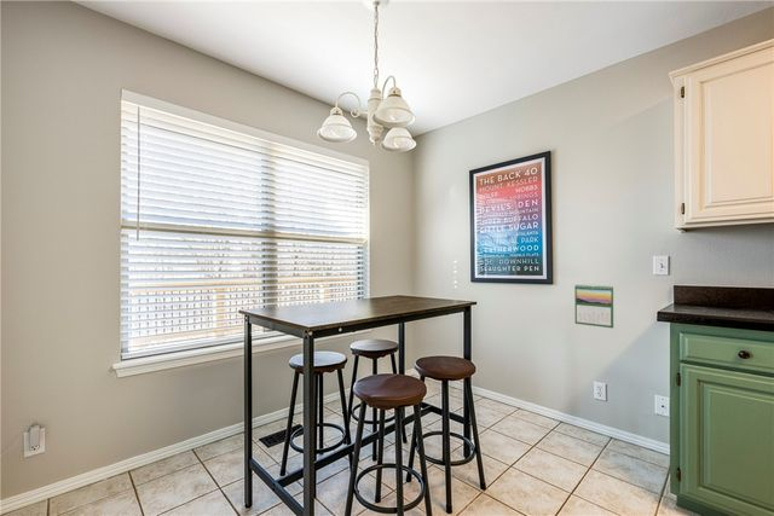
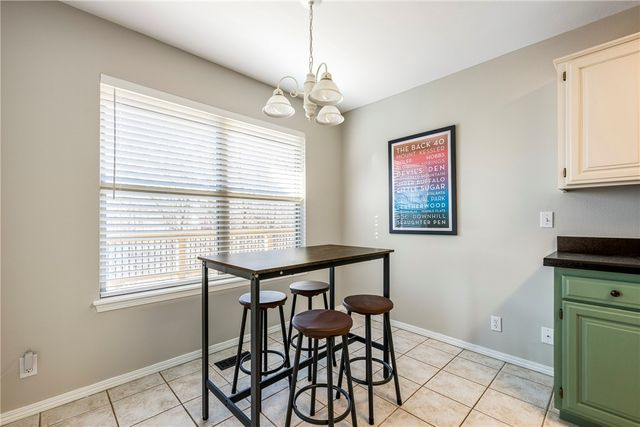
- calendar (593, 305)
